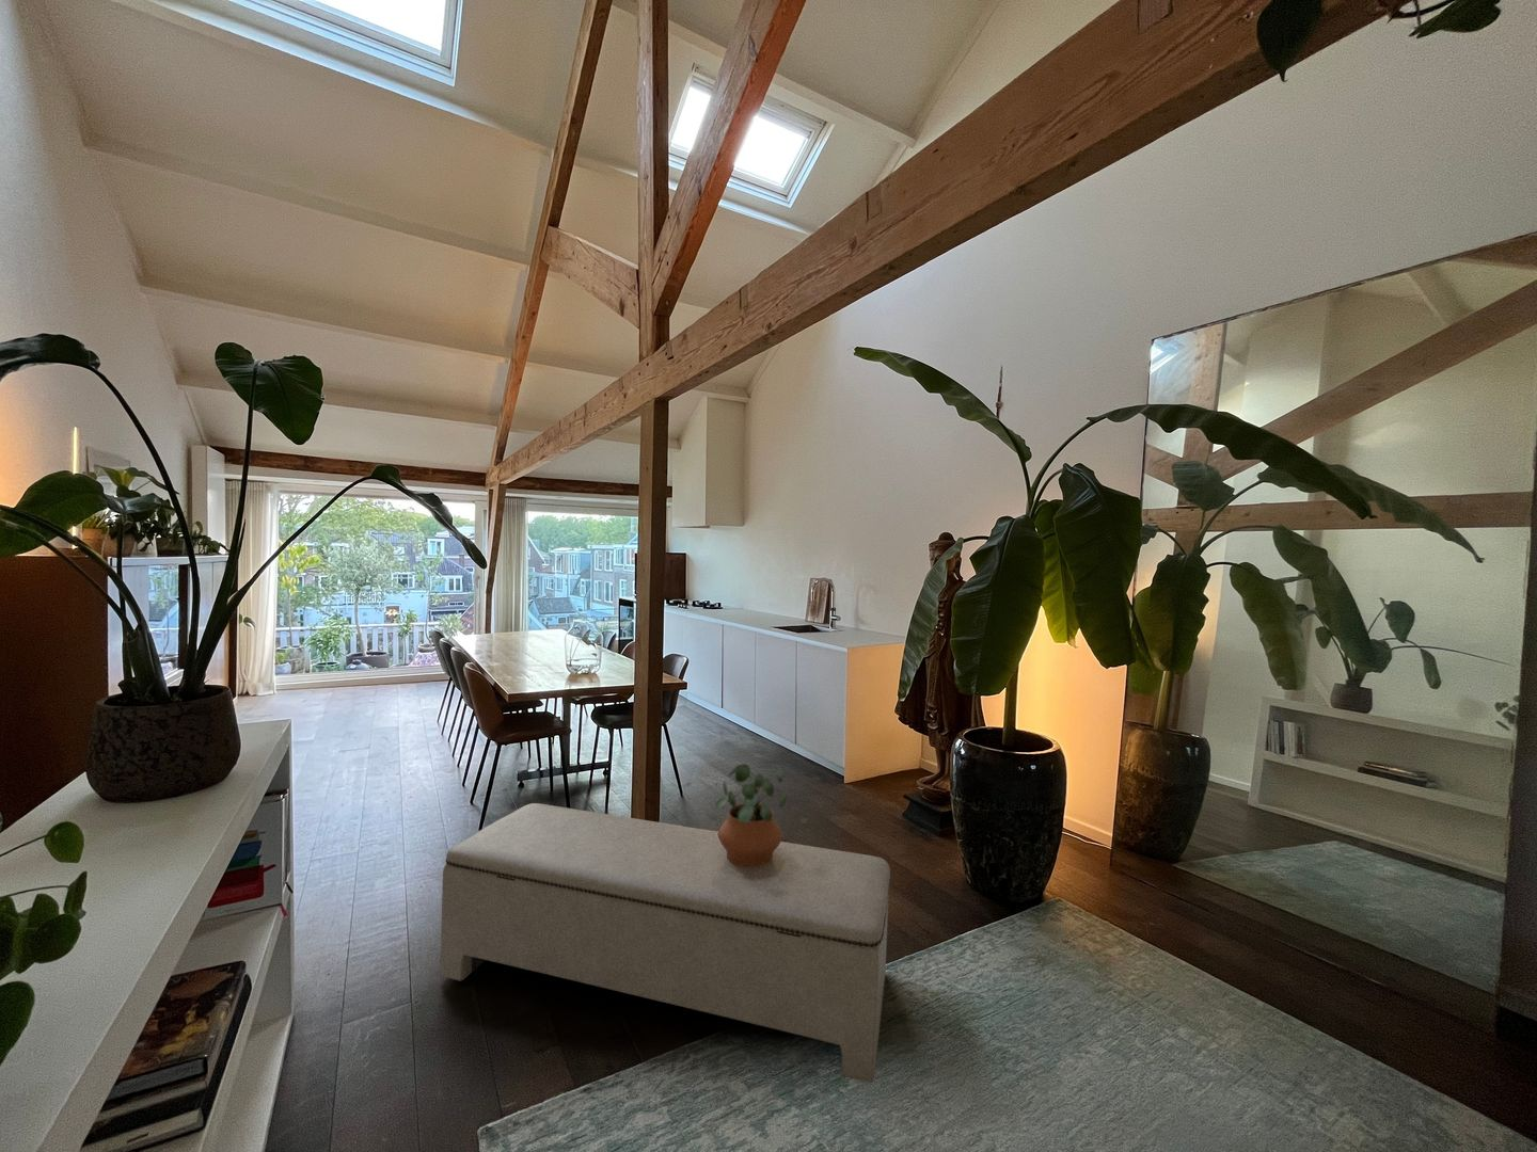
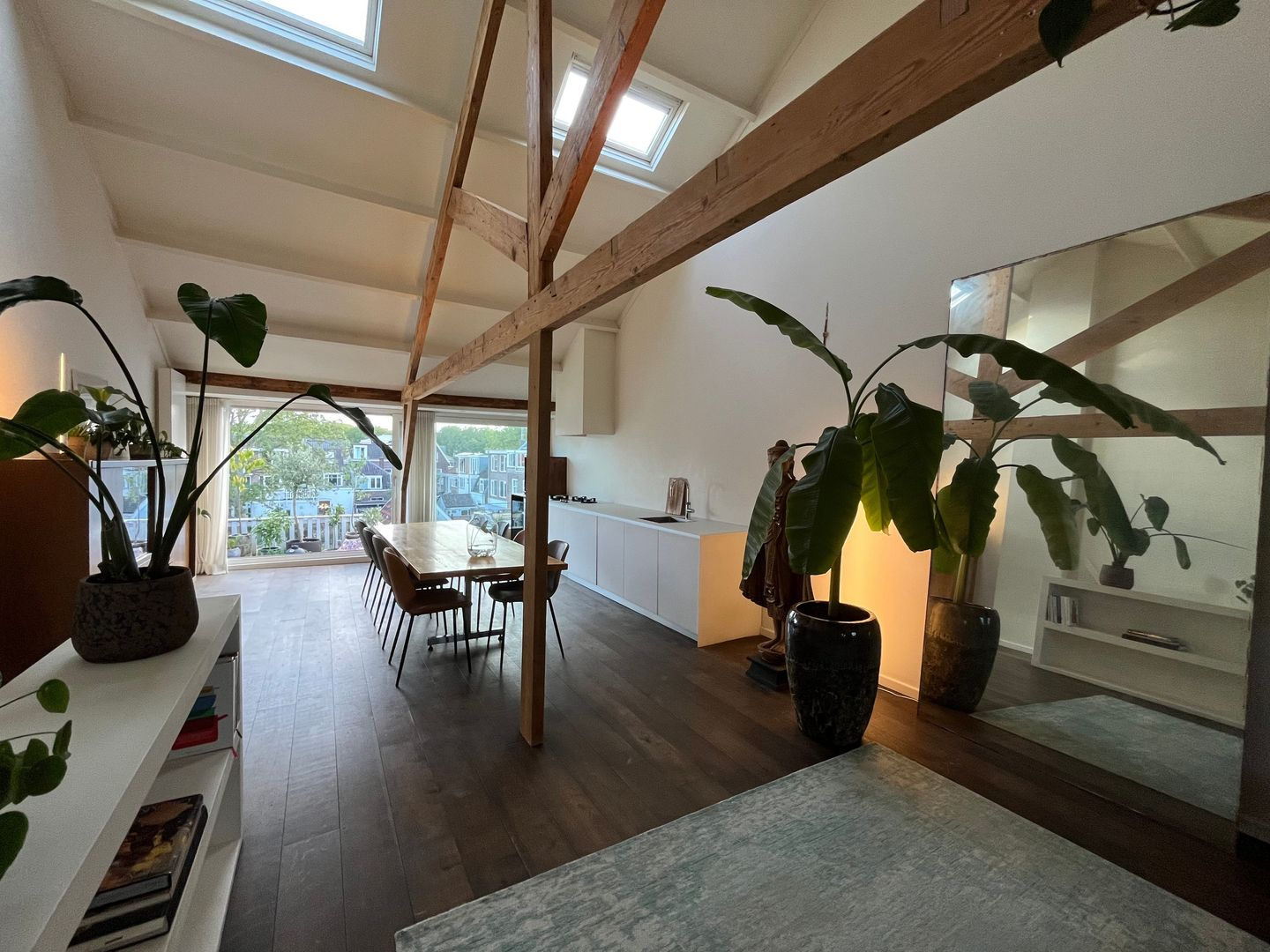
- bench (667, 914)
- potted plant (749, 814)
